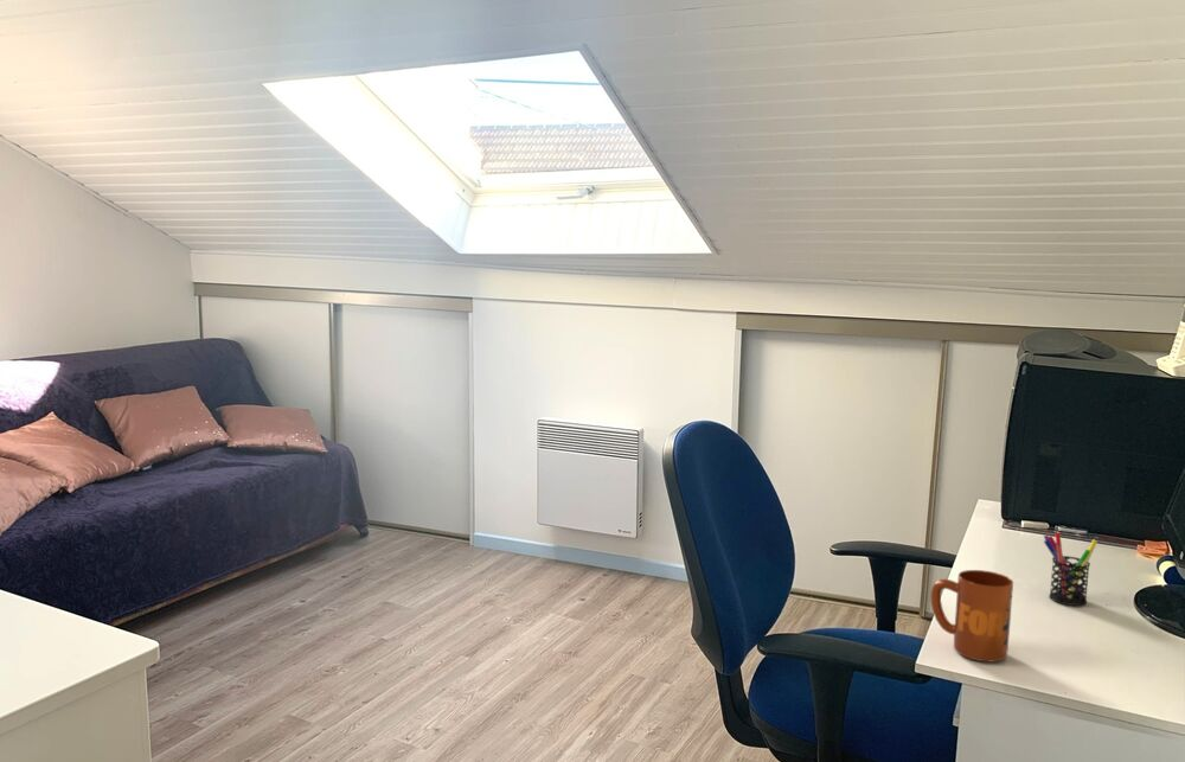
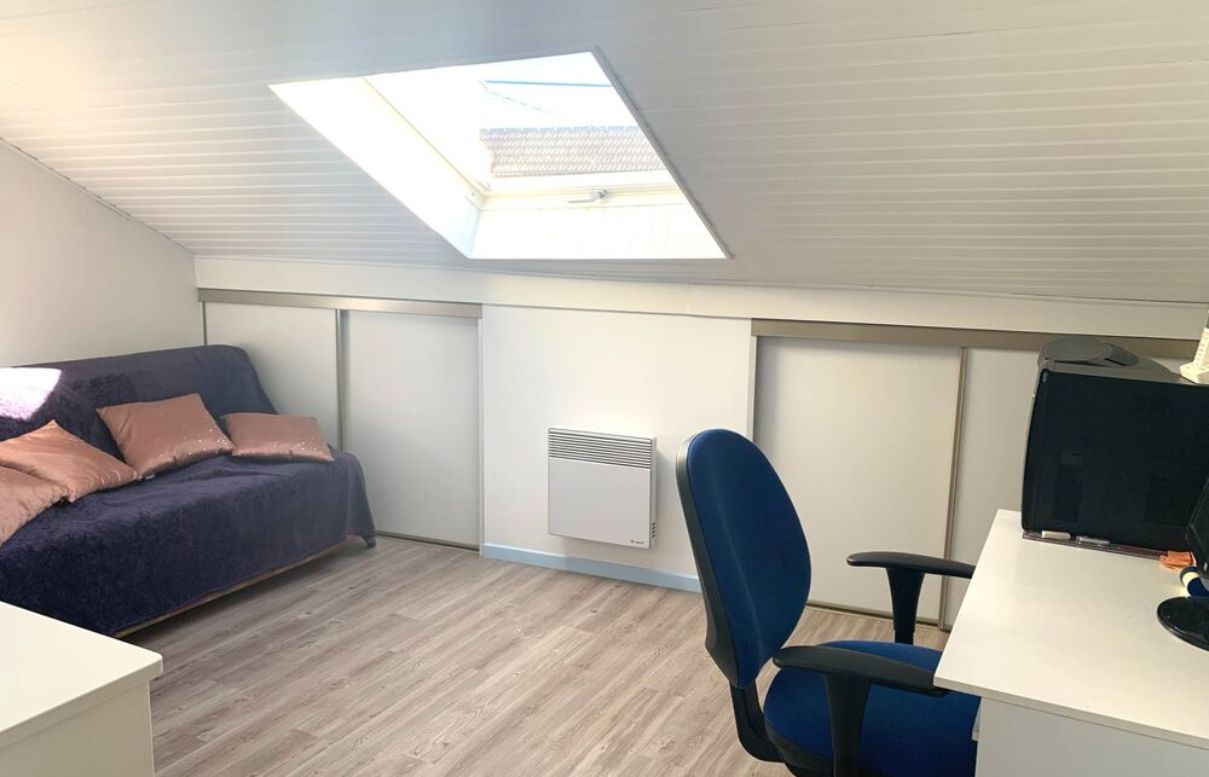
- pen holder (1071, 566)
- mug (968, 611)
